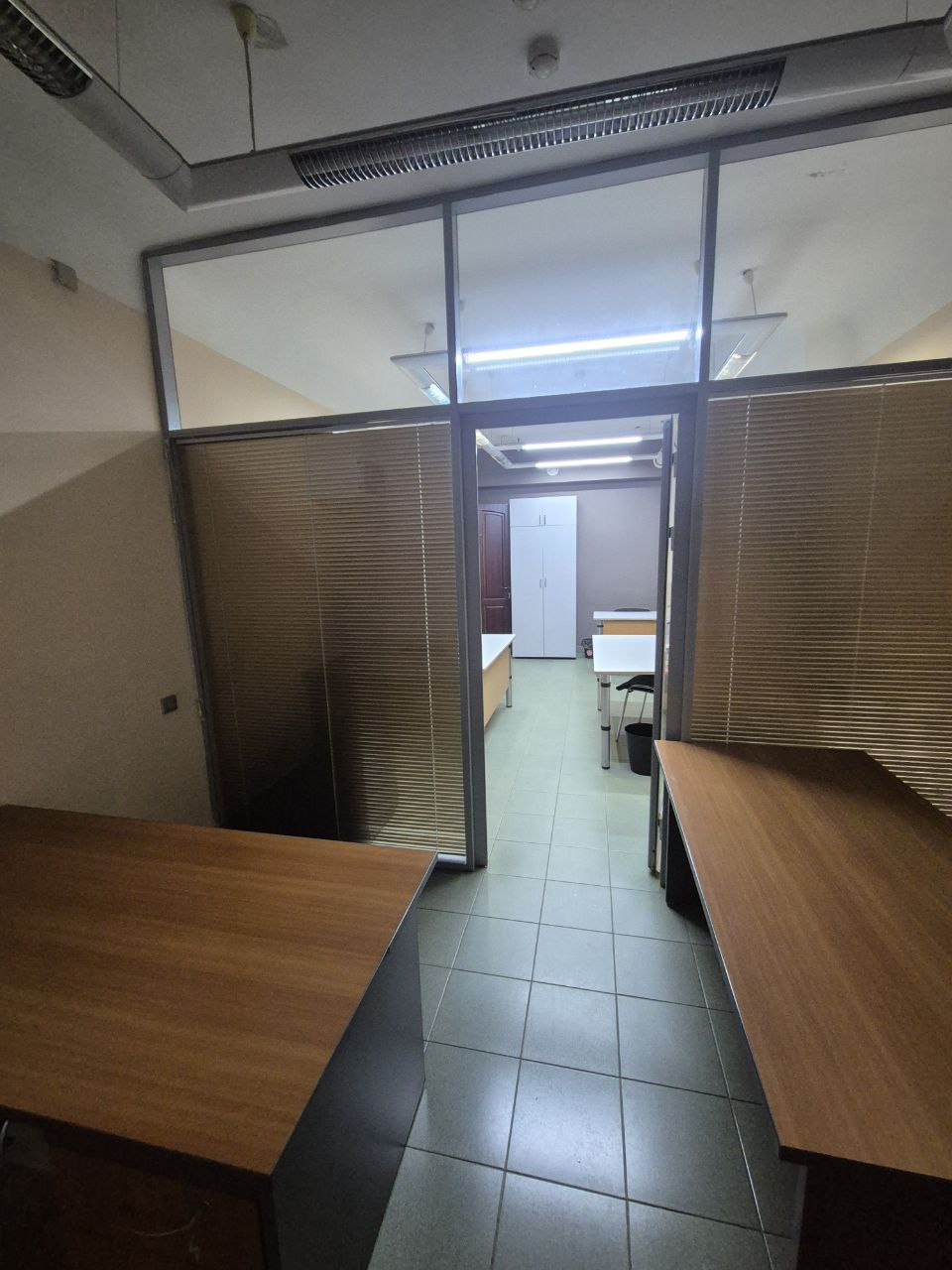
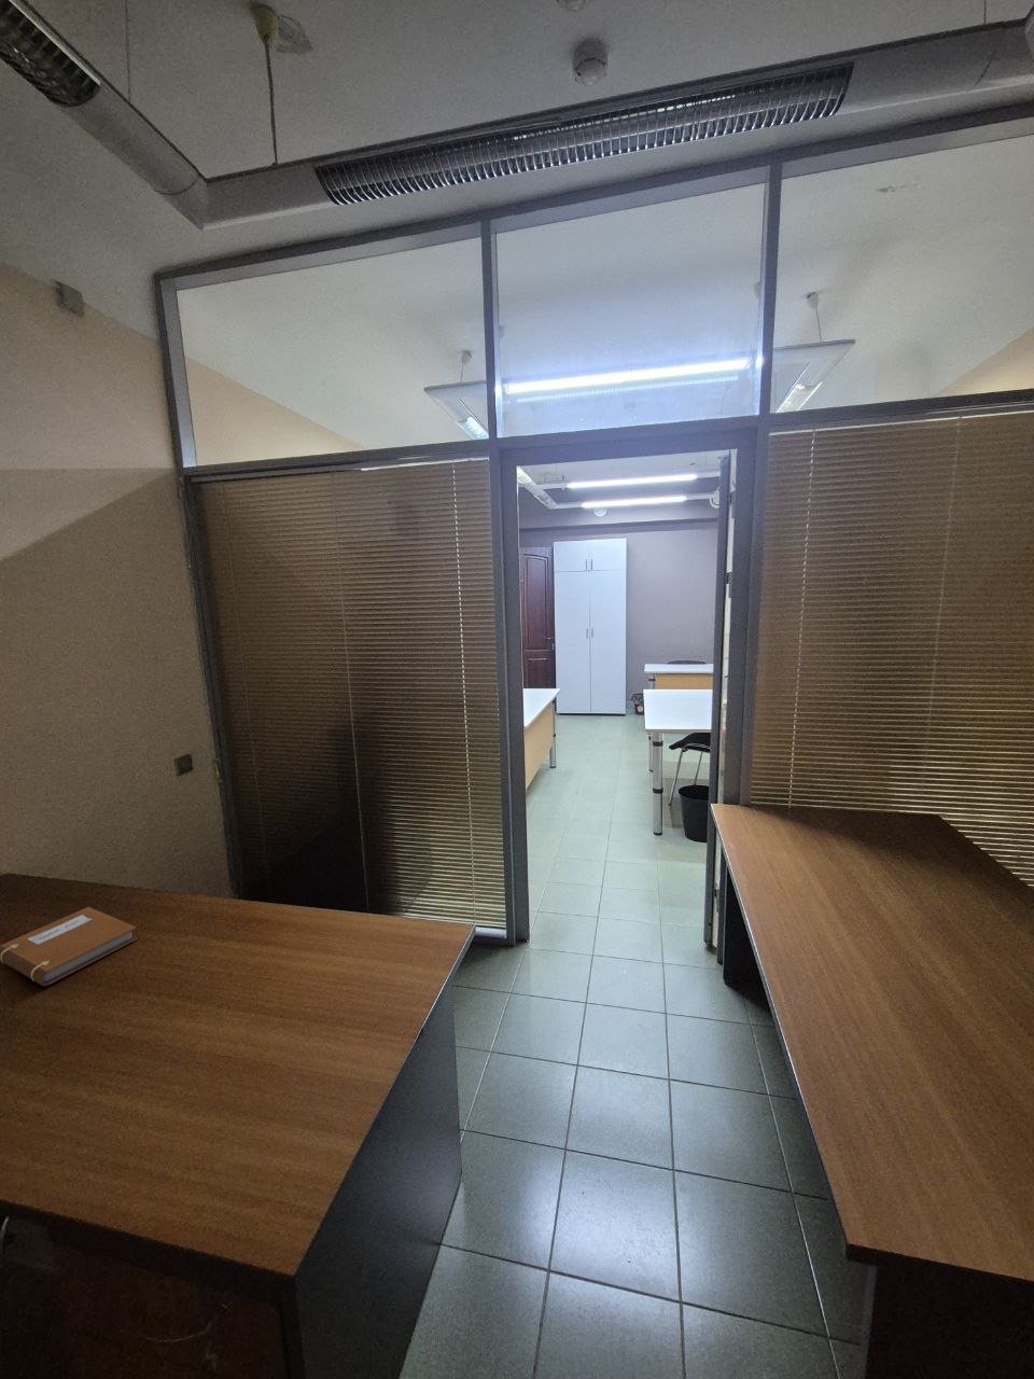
+ notebook (65, 942)
